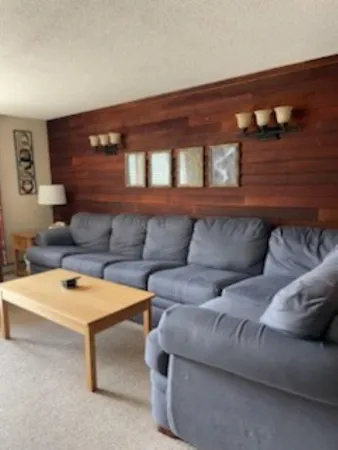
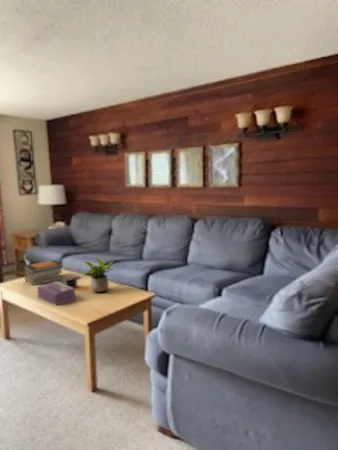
+ book stack (43, 272)
+ potted plant (98, 274)
+ tissue box (56, 292)
